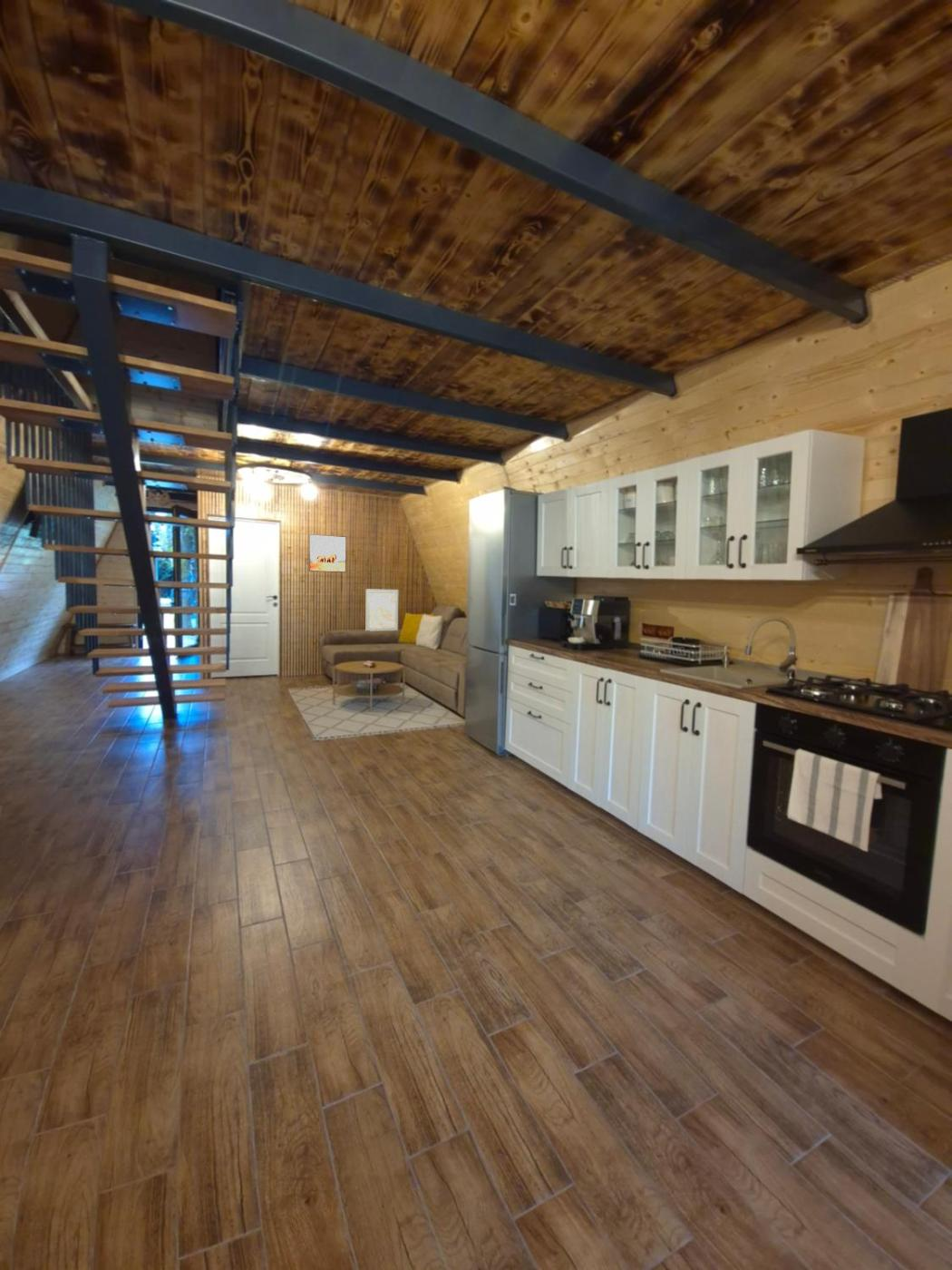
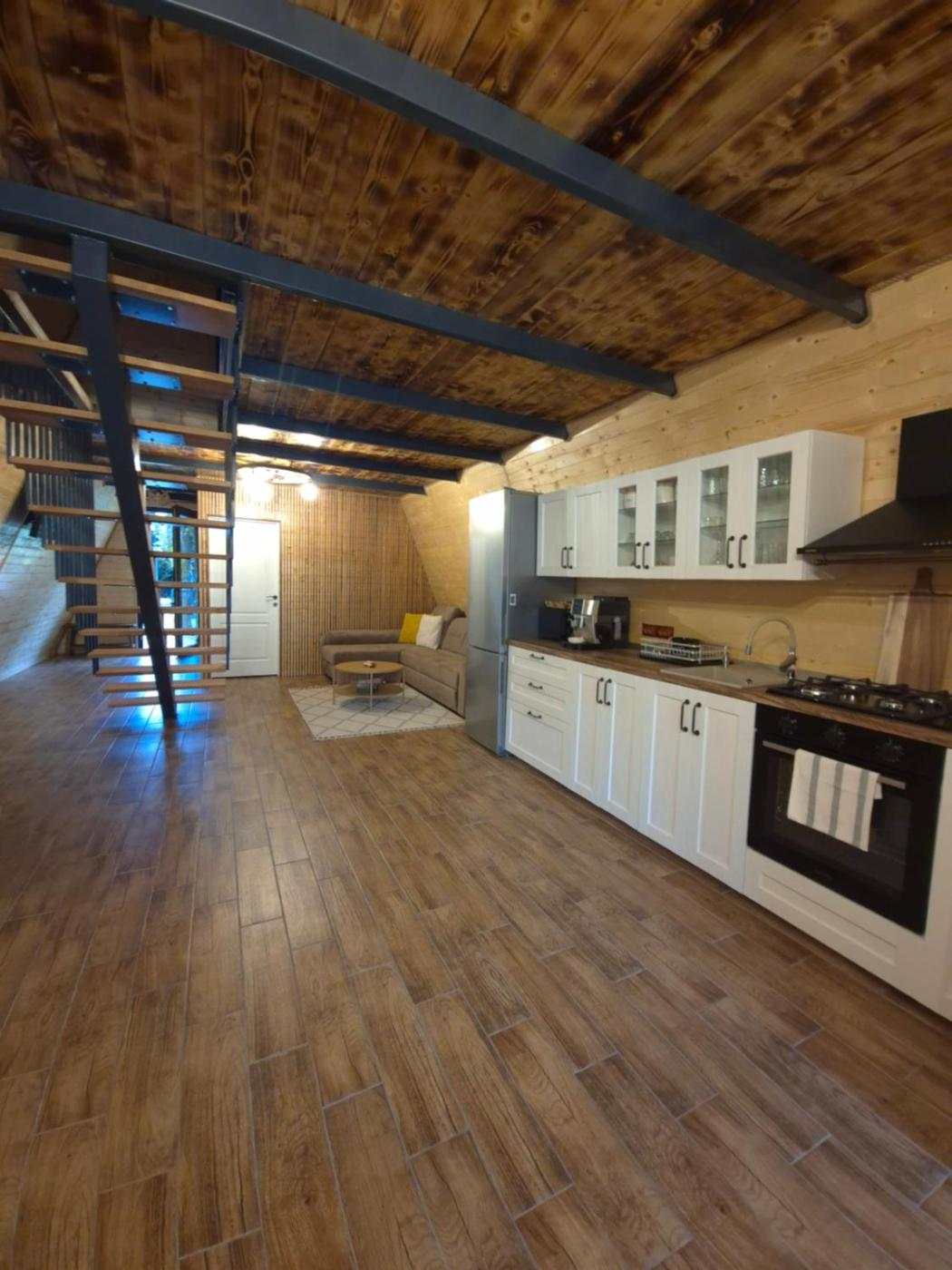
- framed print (327, 553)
- wall art (382, 610)
